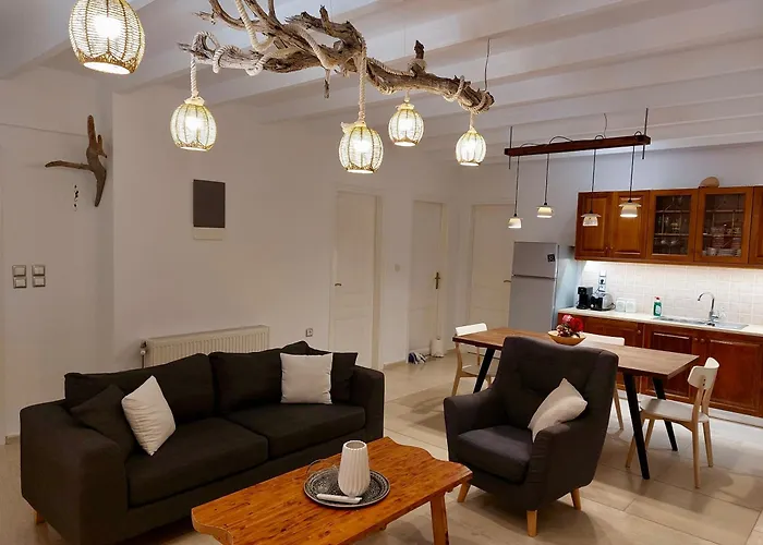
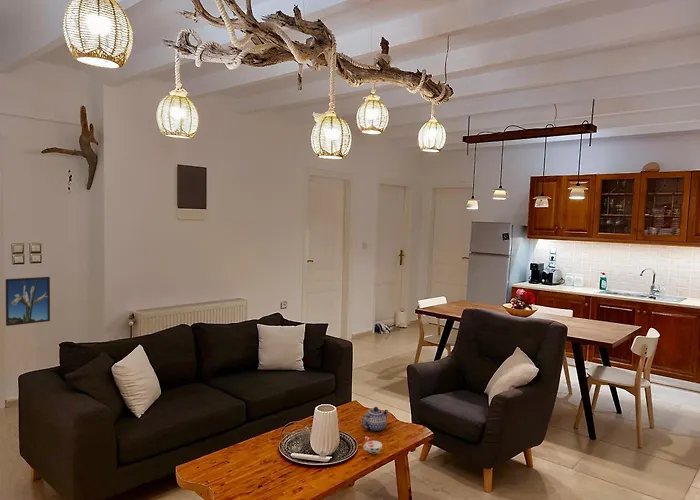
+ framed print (28, 300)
+ teapot (374, 417)
+ cup (372, 446)
